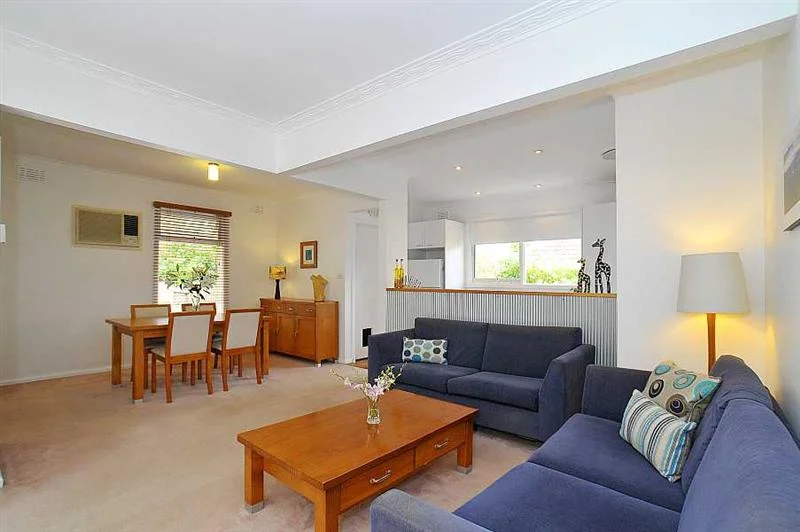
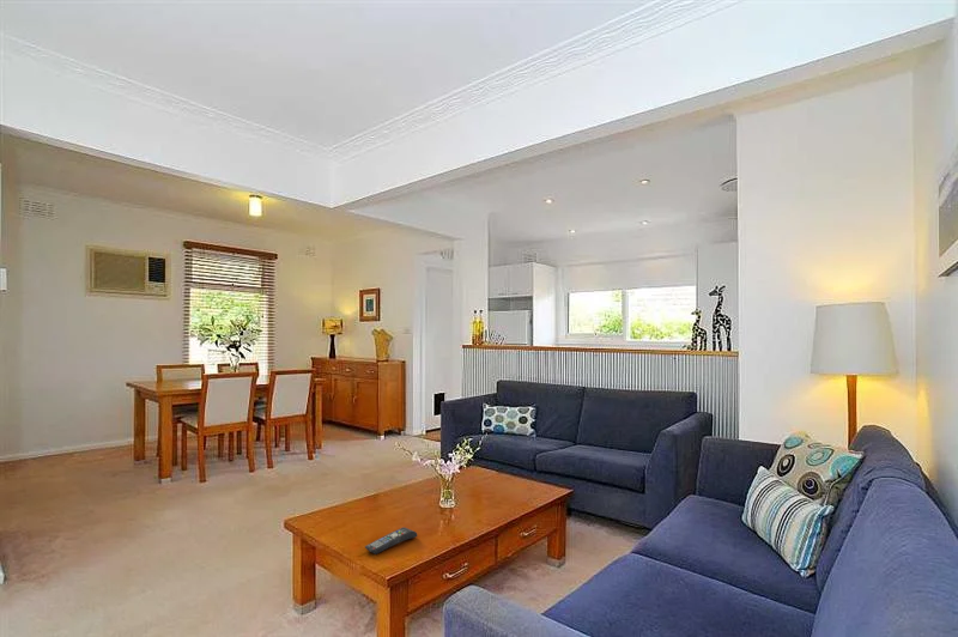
+ remote control (392, 539)
